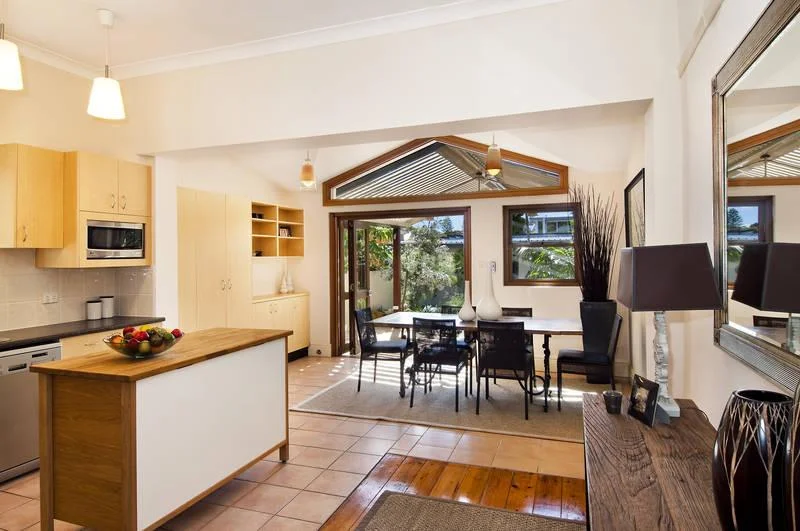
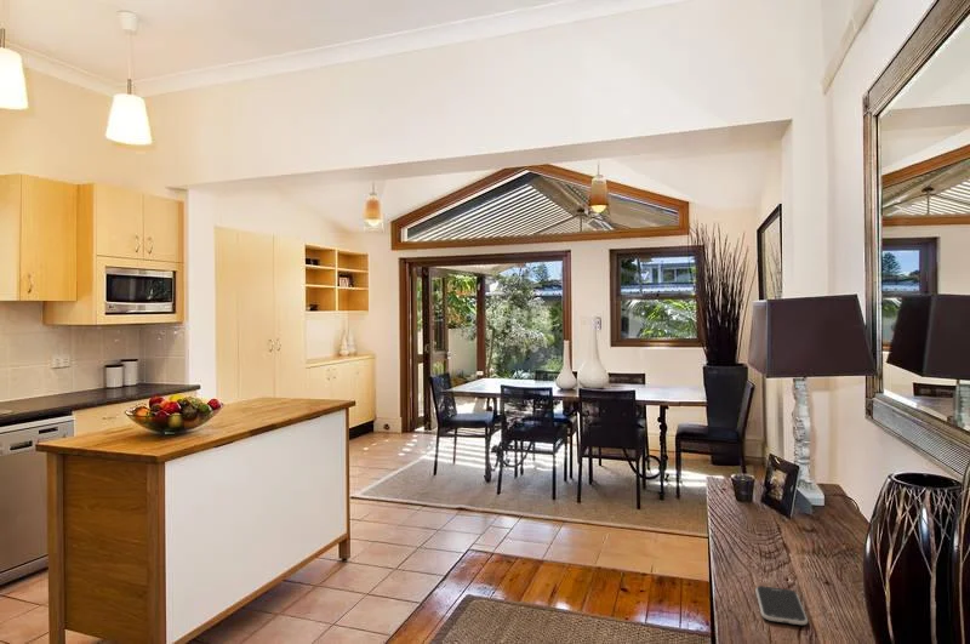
+ smartphone (780, 604)
